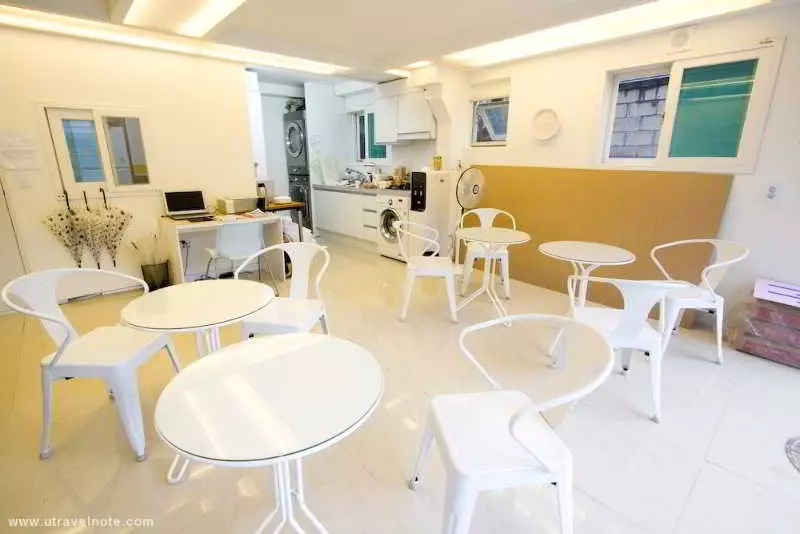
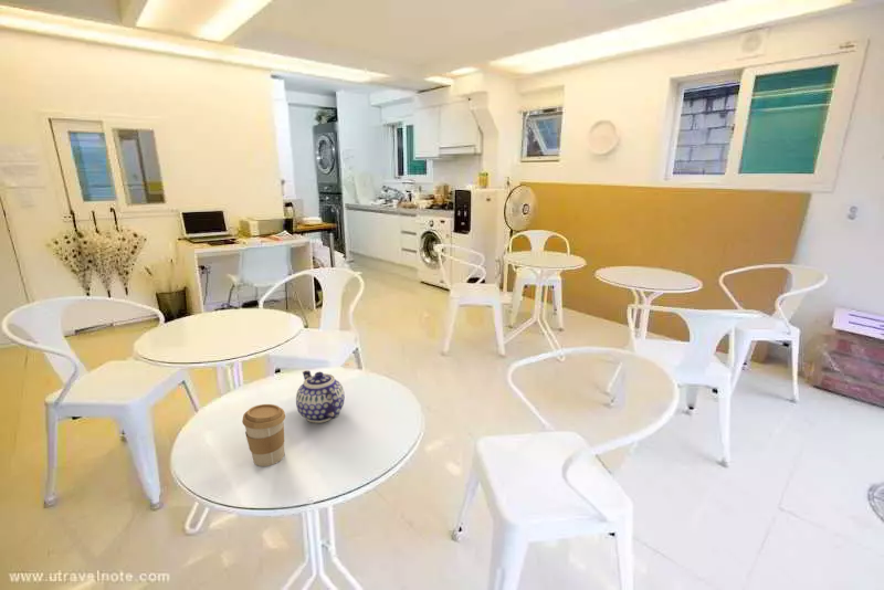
+ coffee cup (265, 433)
+ teapot (319, 393)
